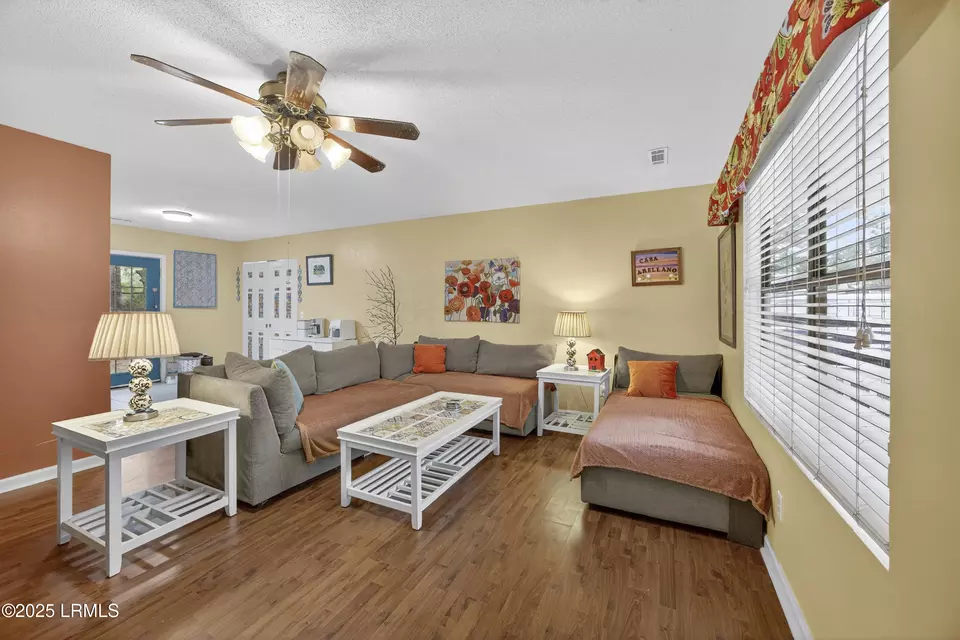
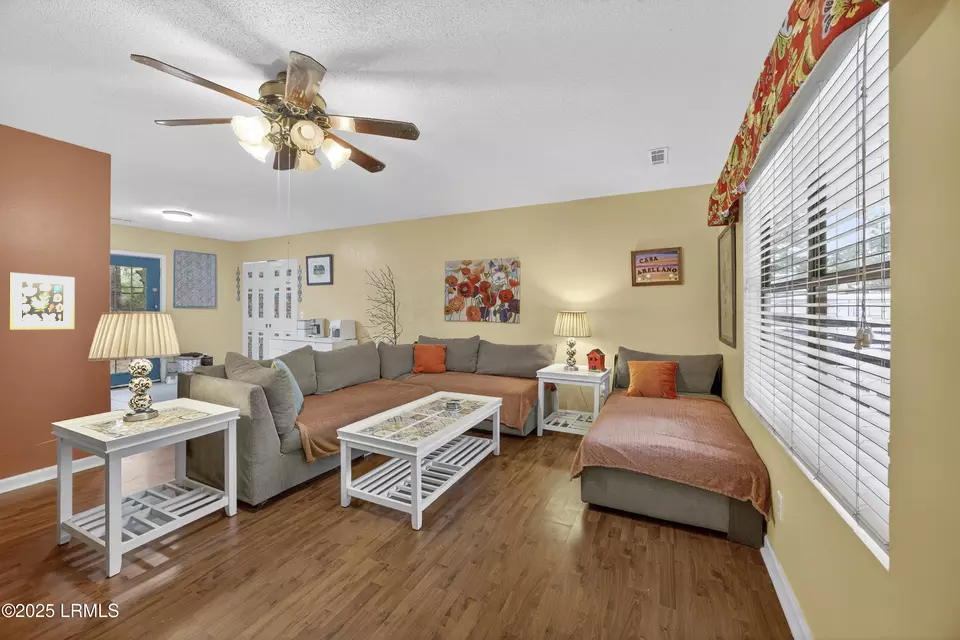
+ wall art (43, 302)
